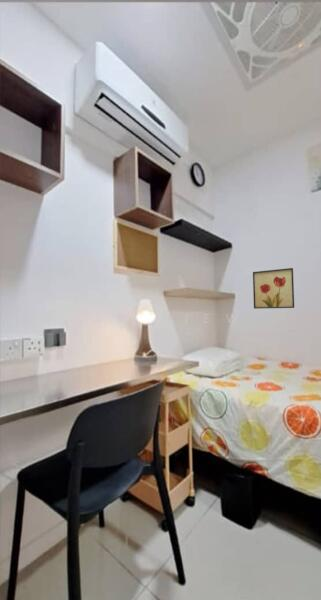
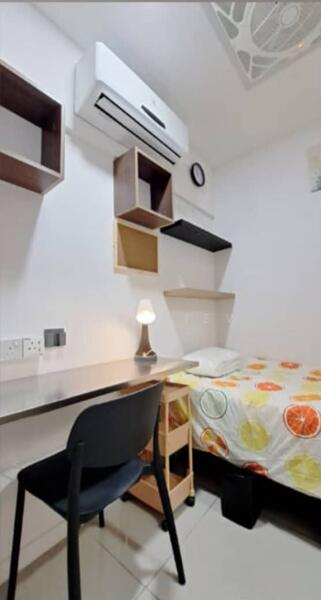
- wall art (272, 289)
